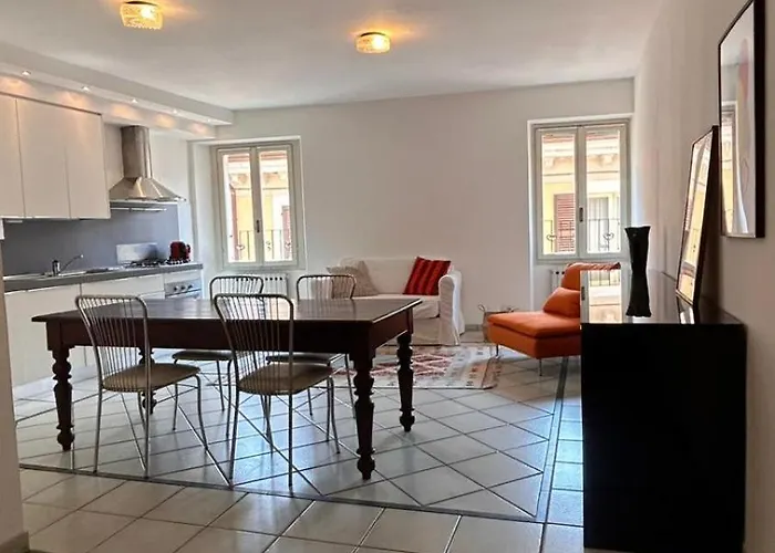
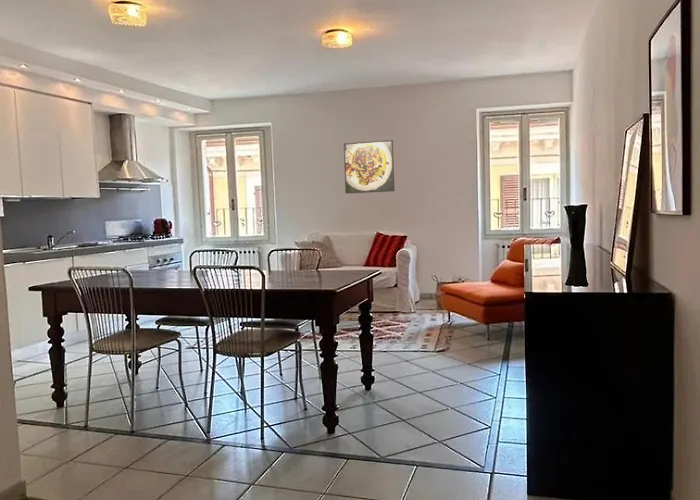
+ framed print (368, 167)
